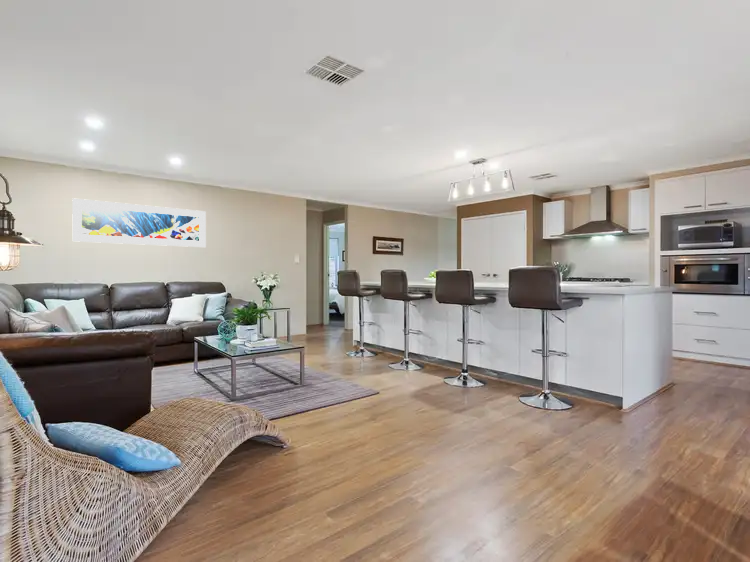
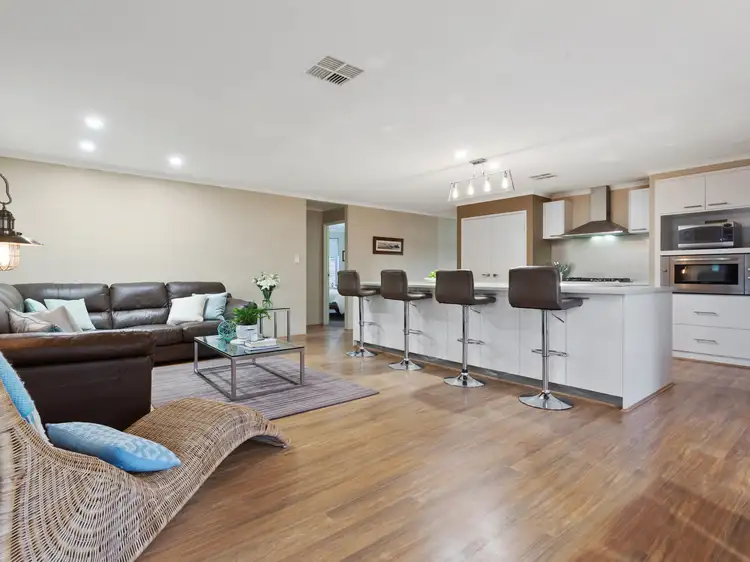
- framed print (145, 225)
